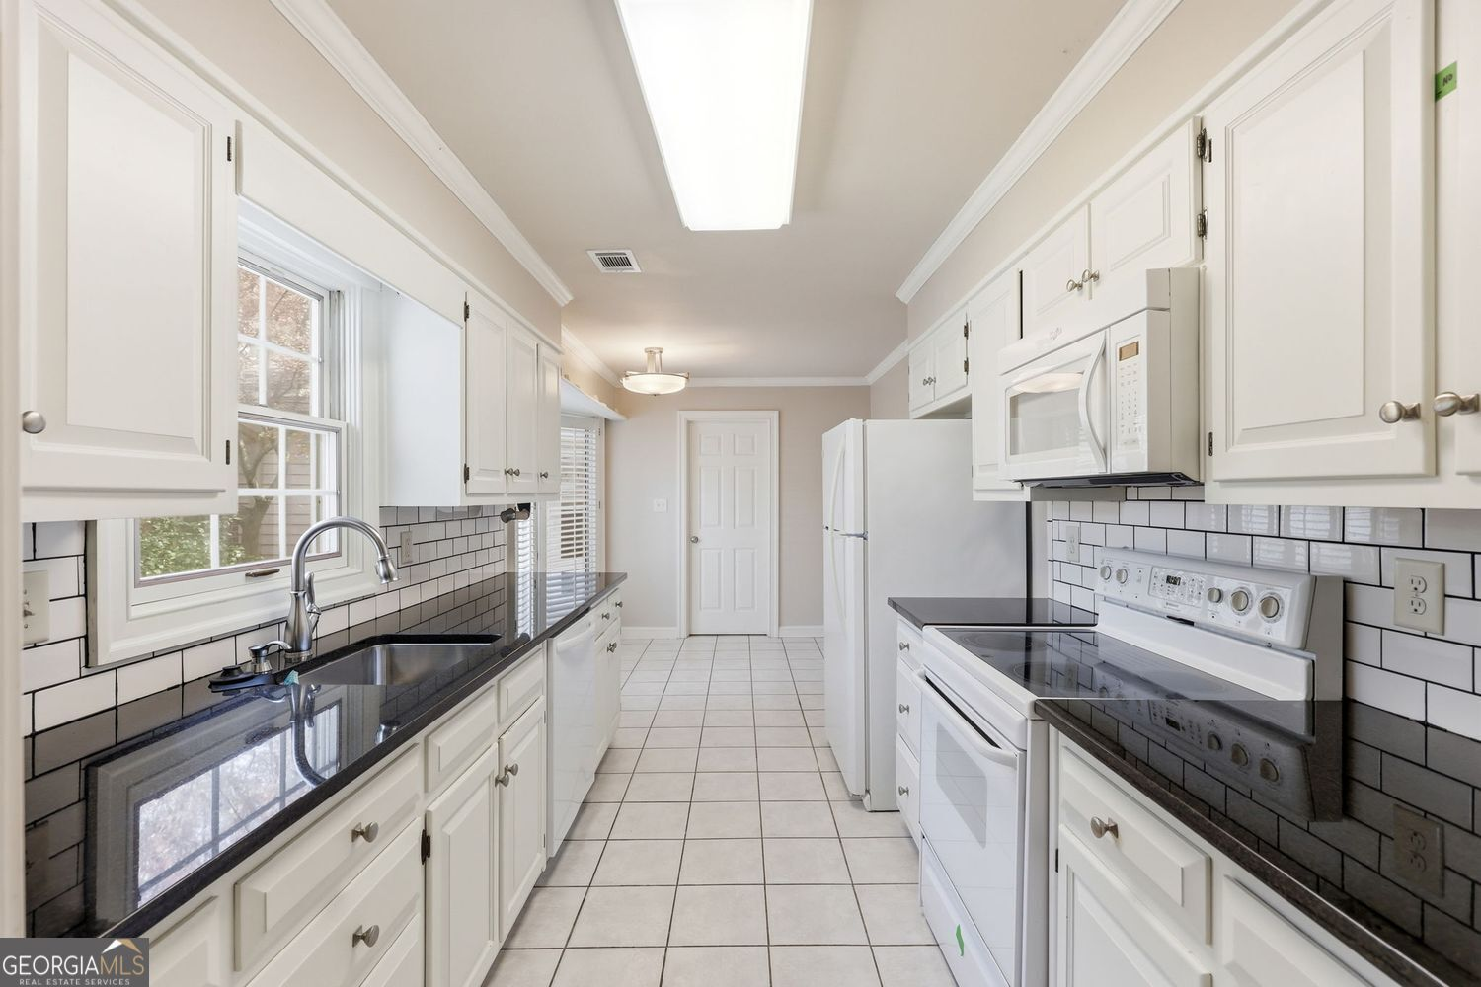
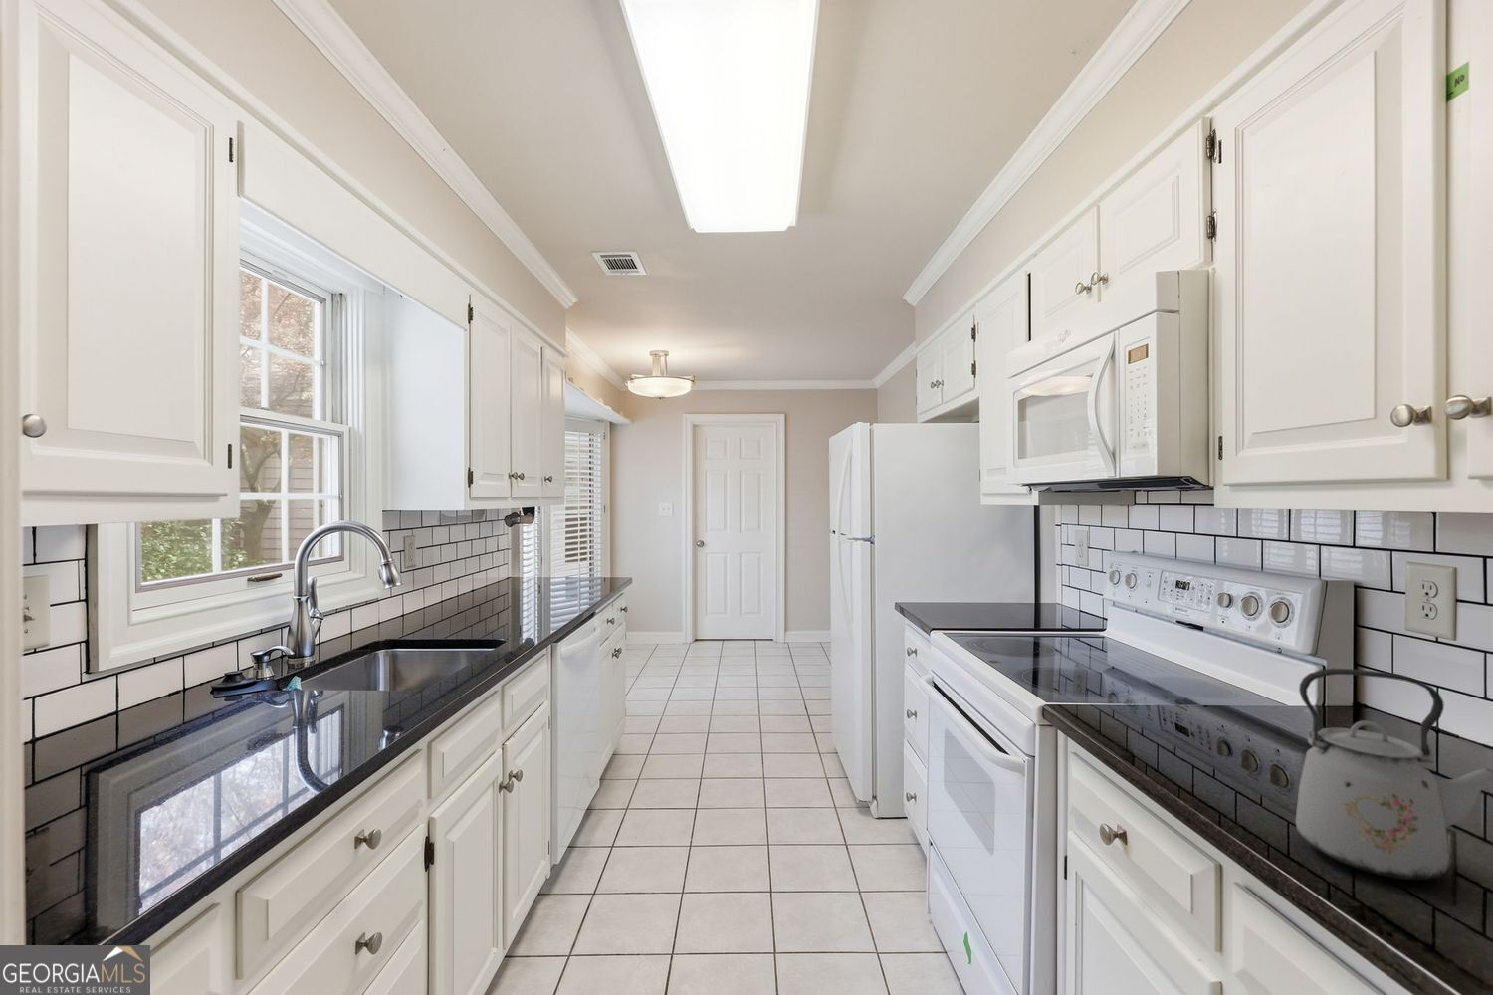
+ kettle (1395, 768)
